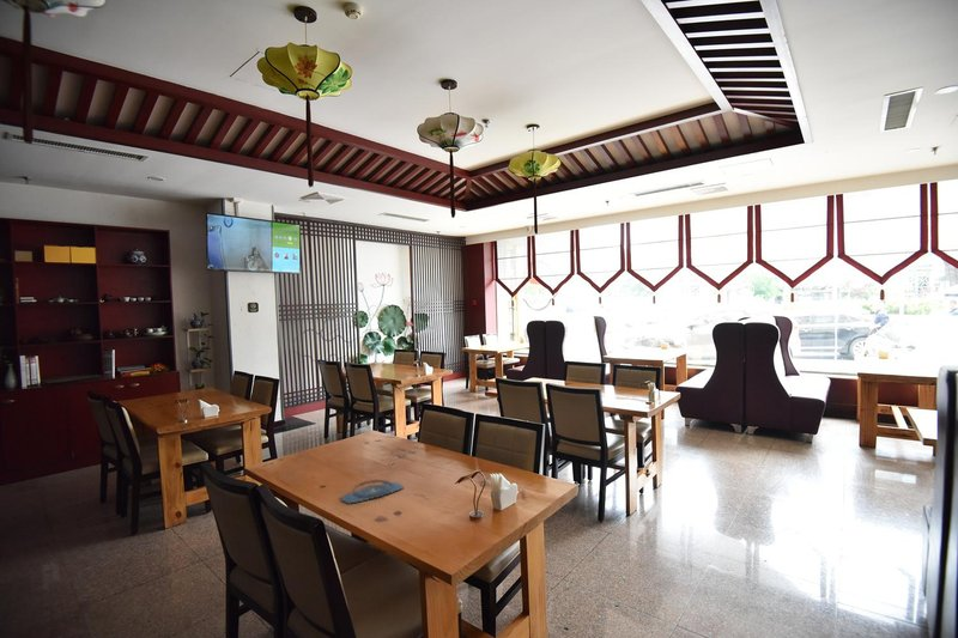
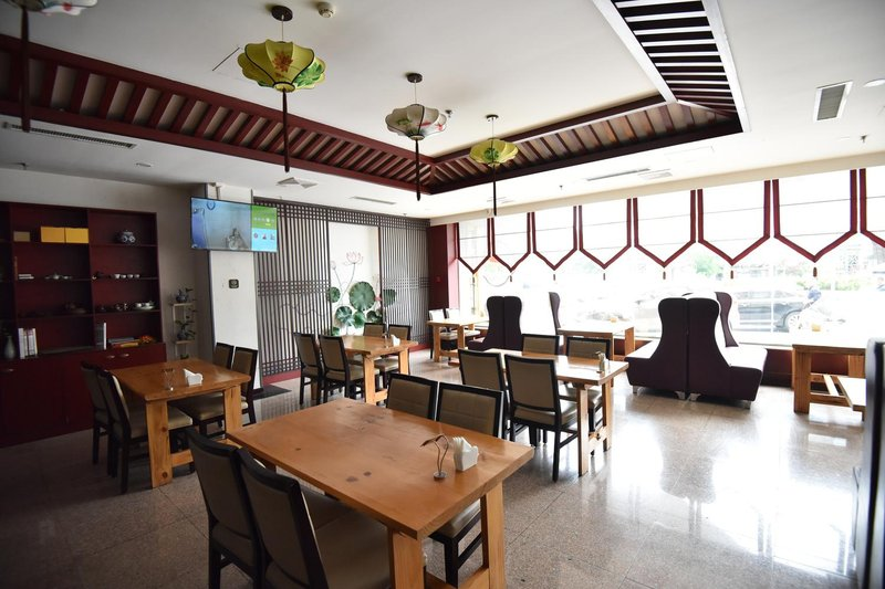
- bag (372, 480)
